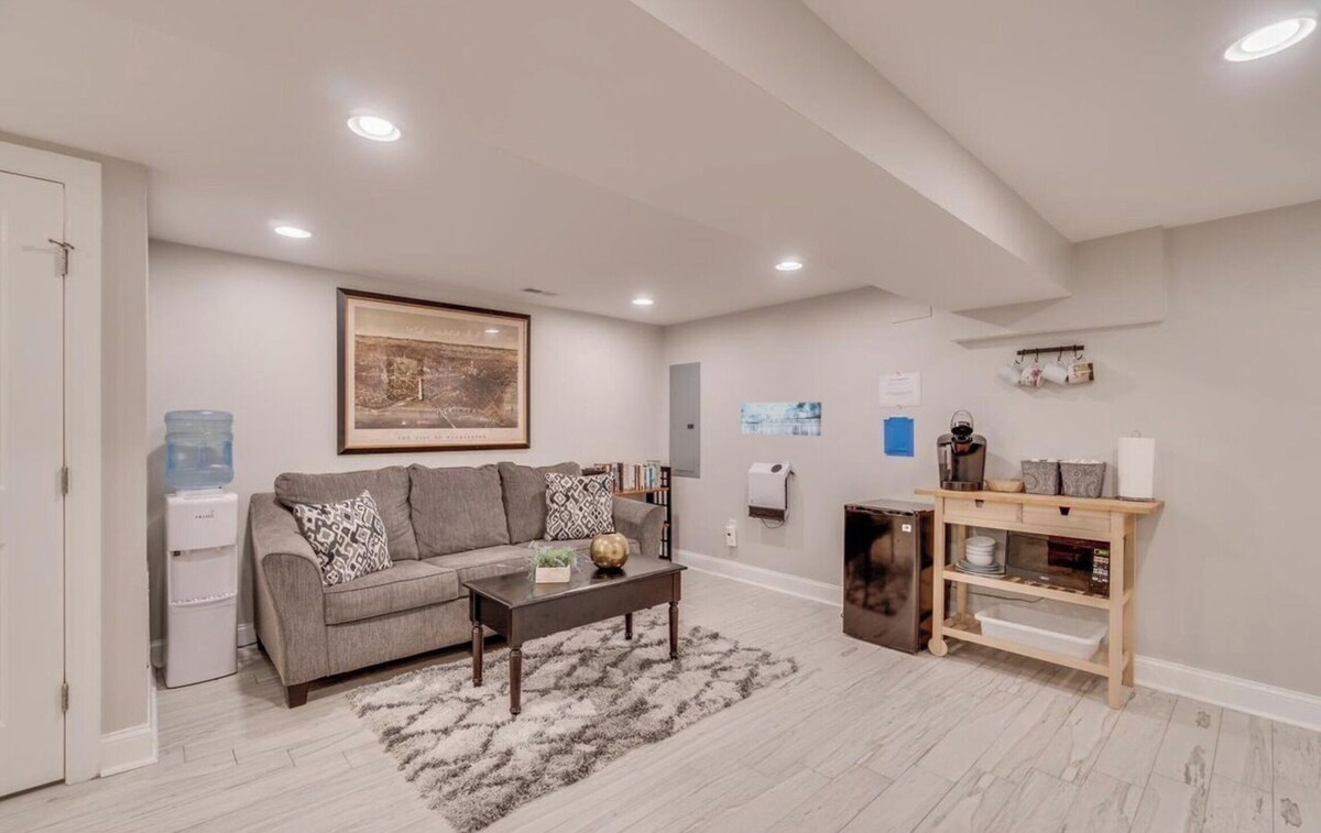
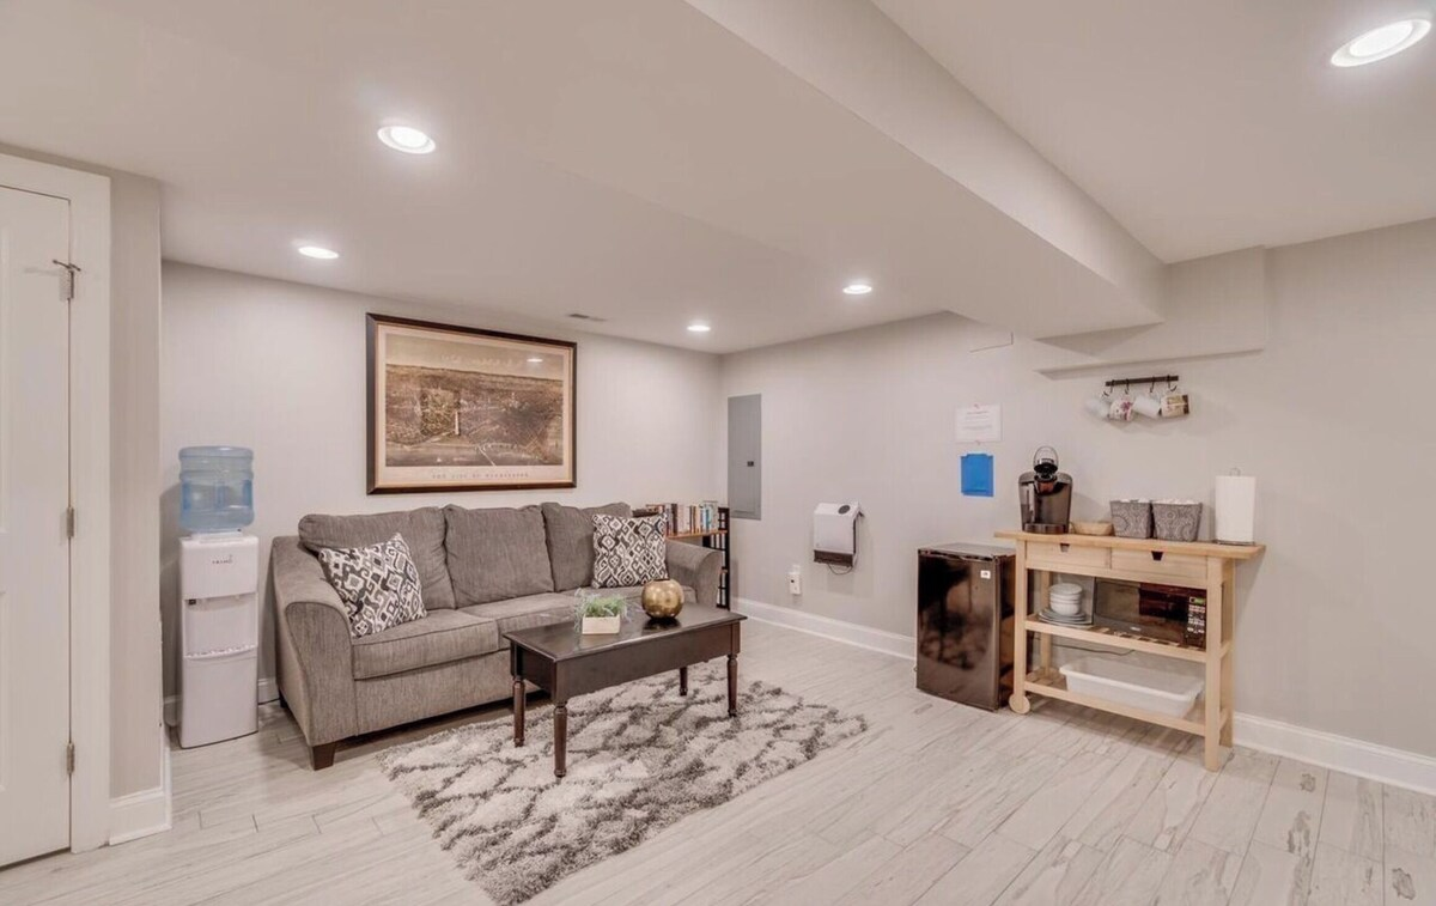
- wall art (778, 418)
